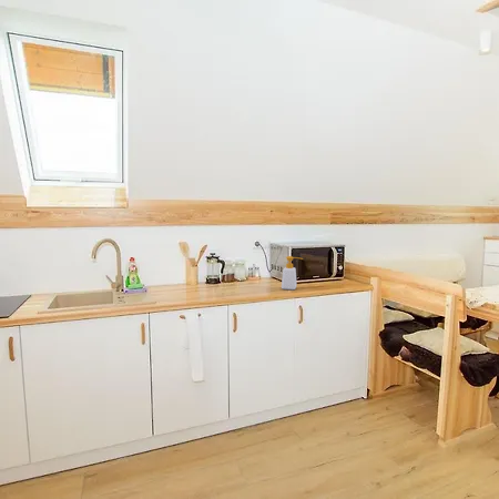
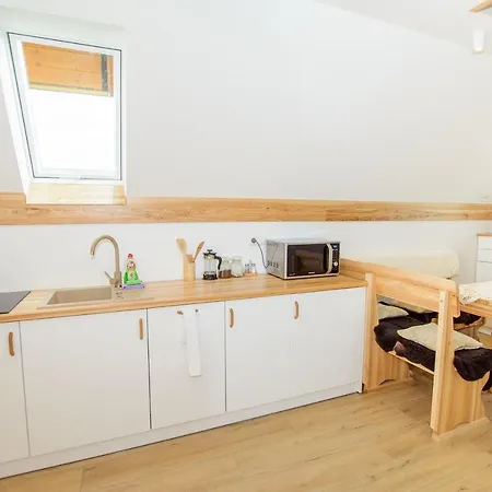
- soap bottle (292, 272)
